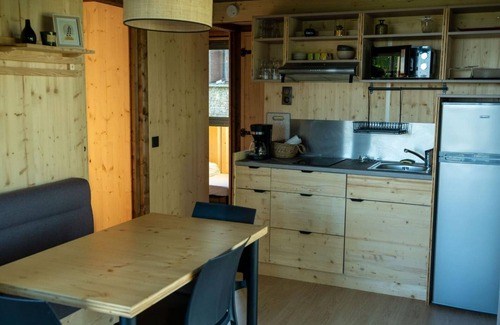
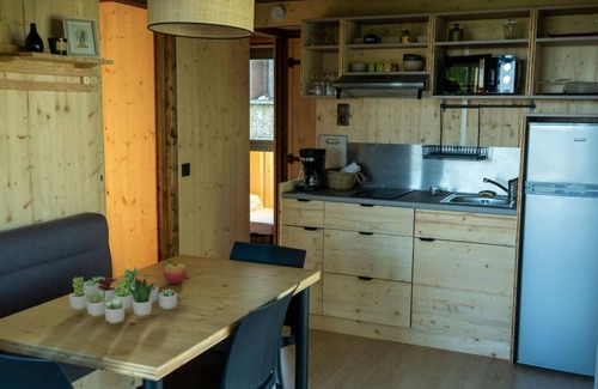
+ succulent plant (127, 287)
+ fruit (175, 271)
